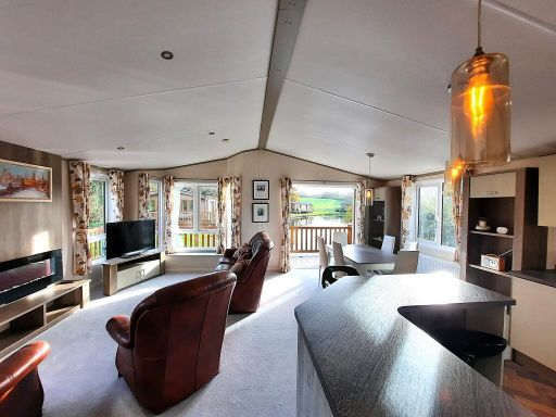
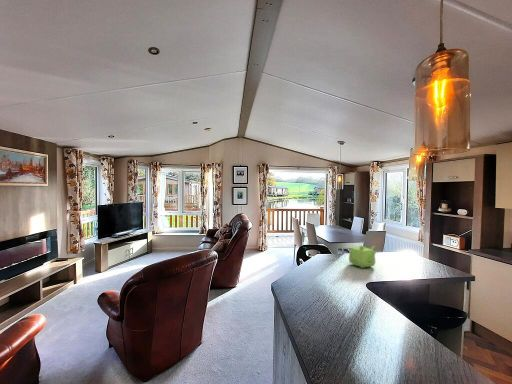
+ teapot (363, 256)
